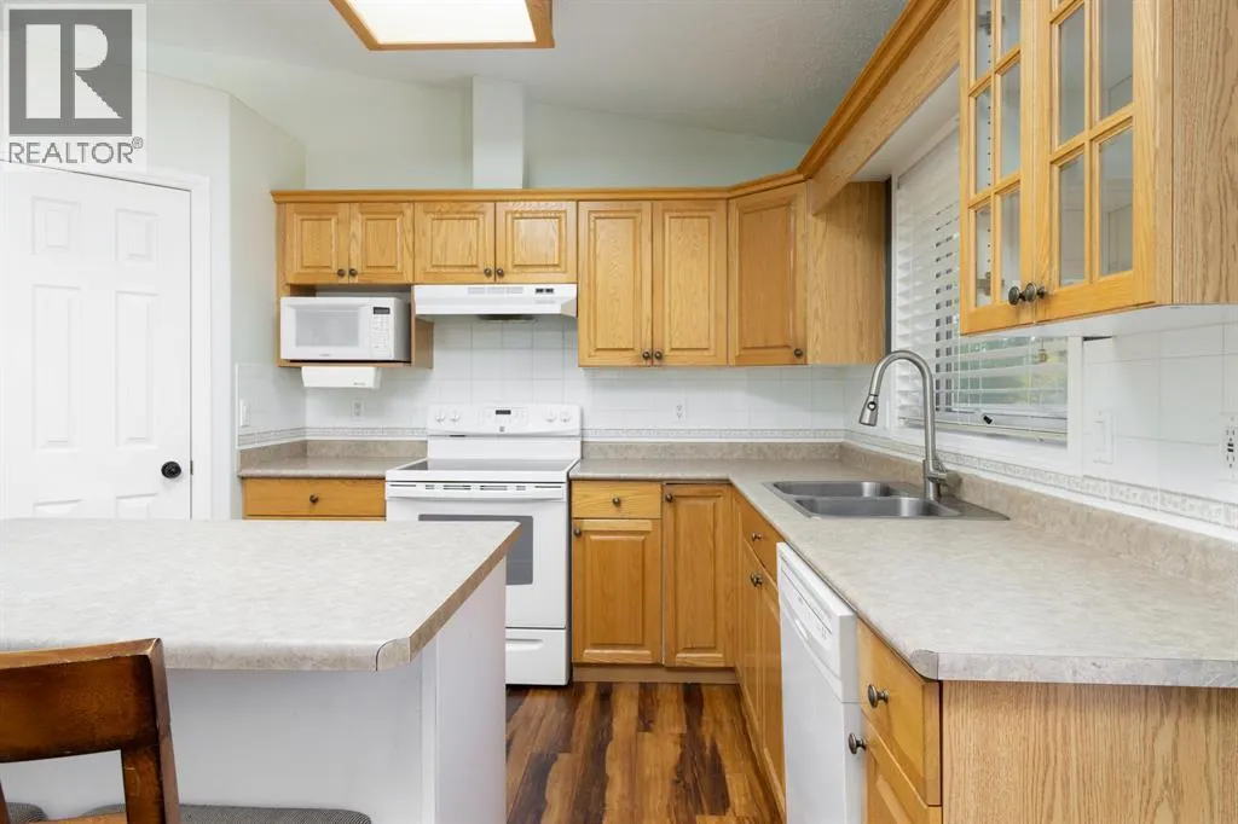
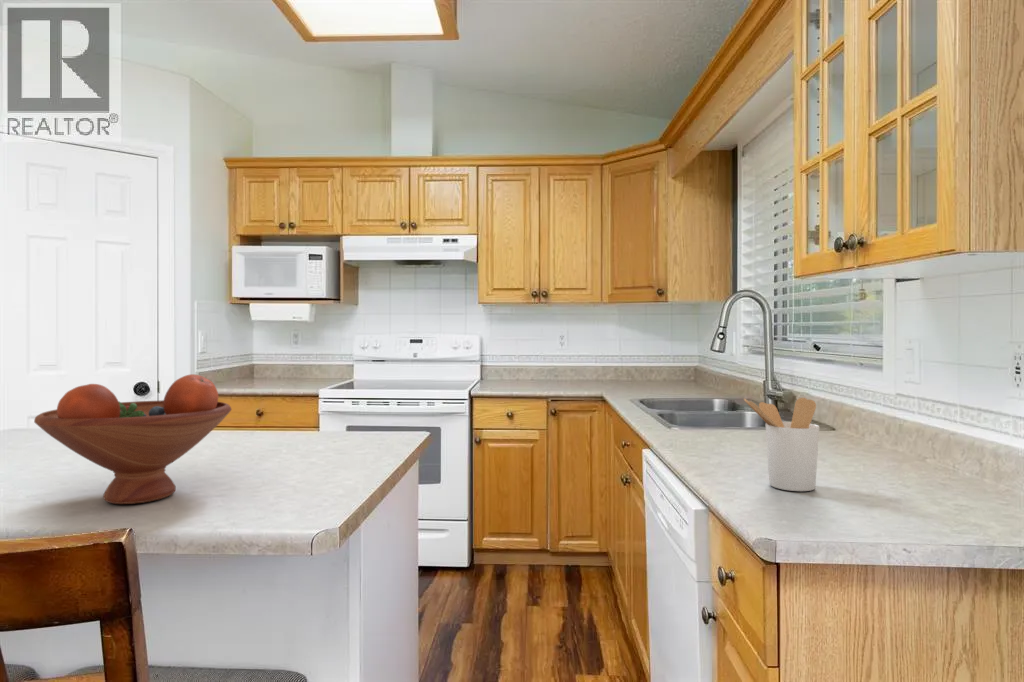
+ fruit bowl (140, 436)
+ utensil holder (779, 440)
